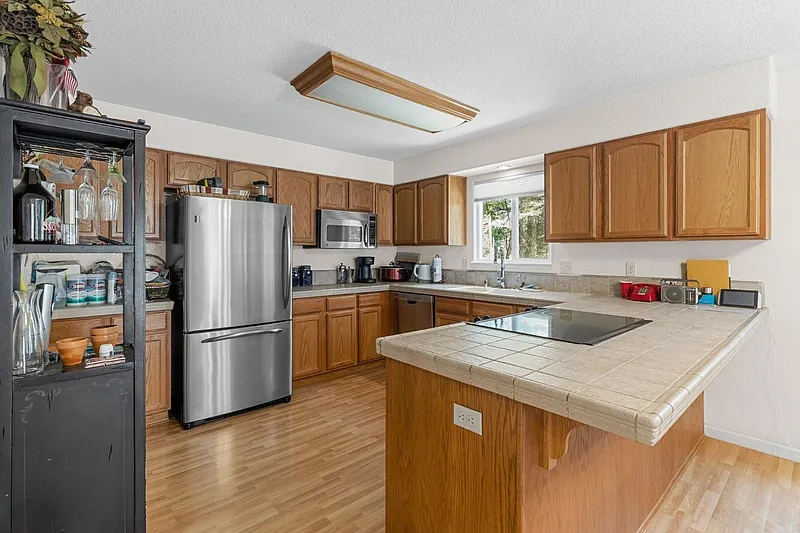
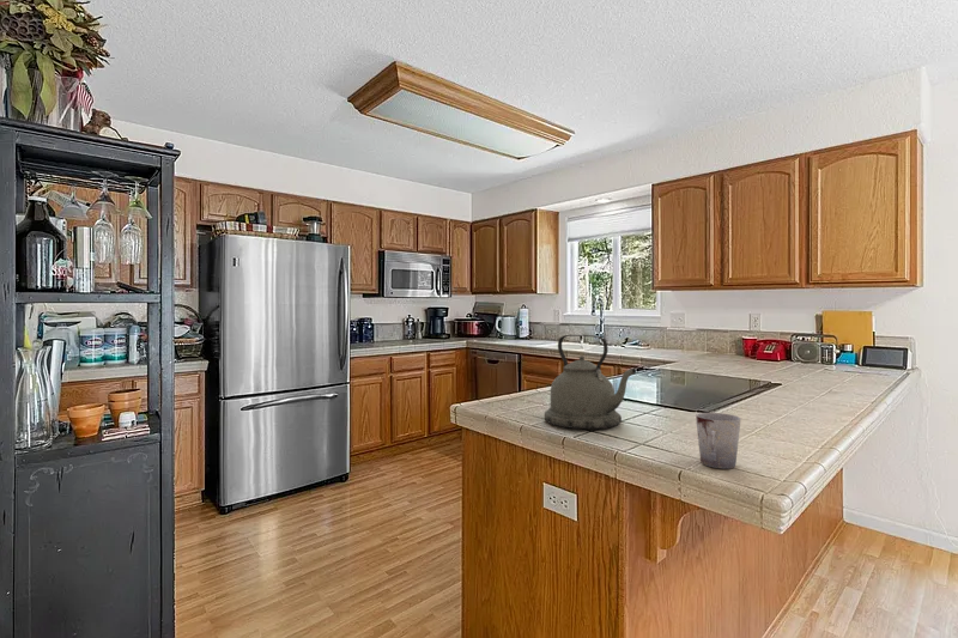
+ cup (716, 442)
+ kettle (587, 377)
